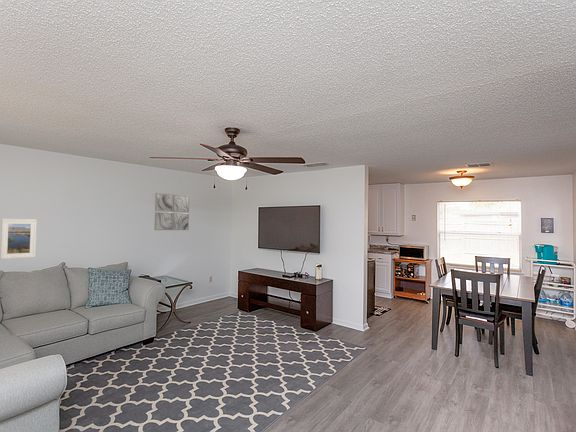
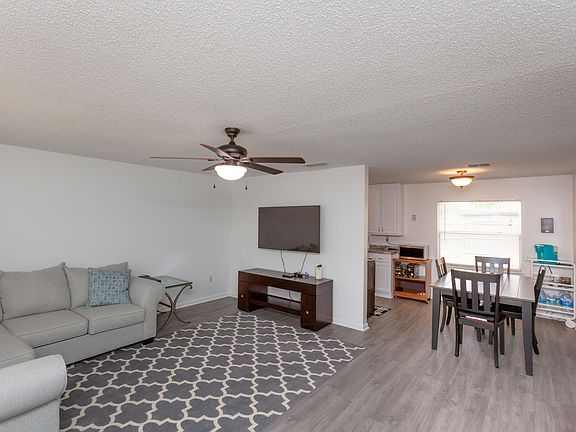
- wall art (172, 211)
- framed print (19, 238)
